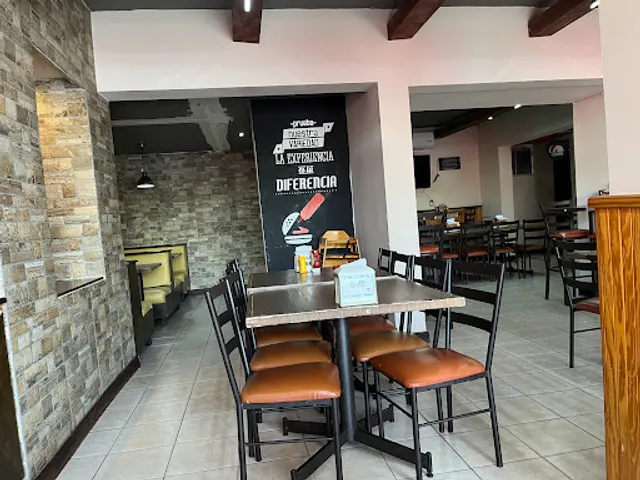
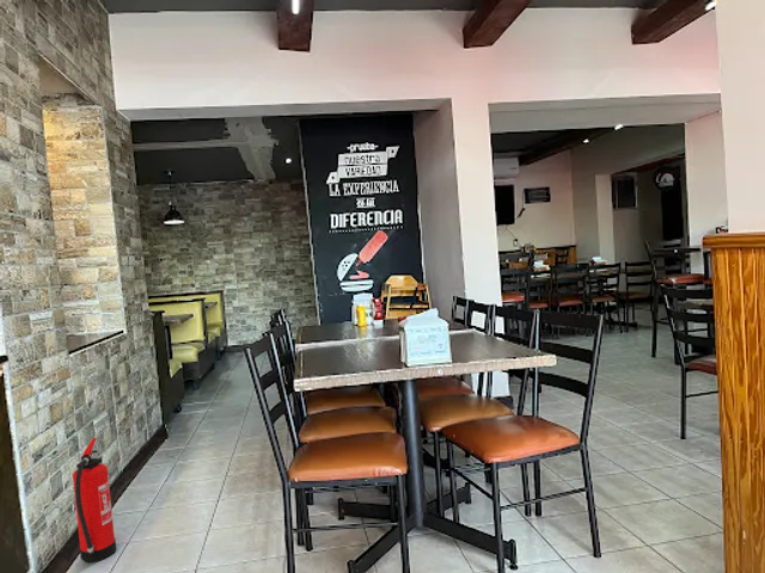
+ fire extinguisher (90, 503)
